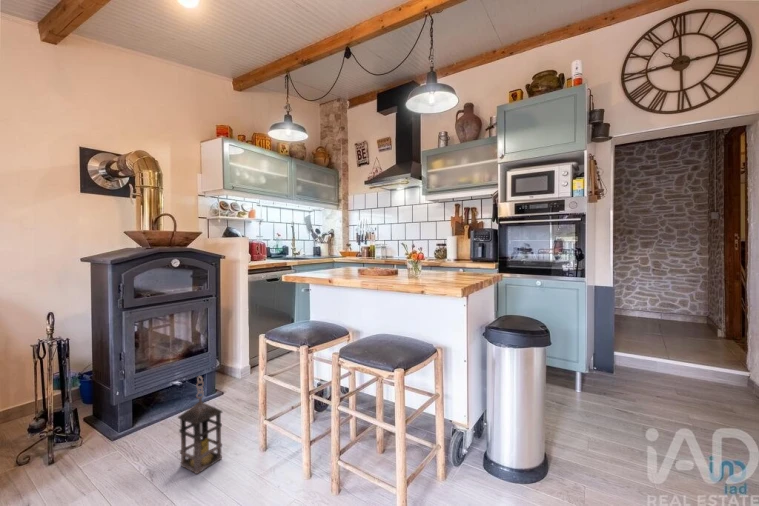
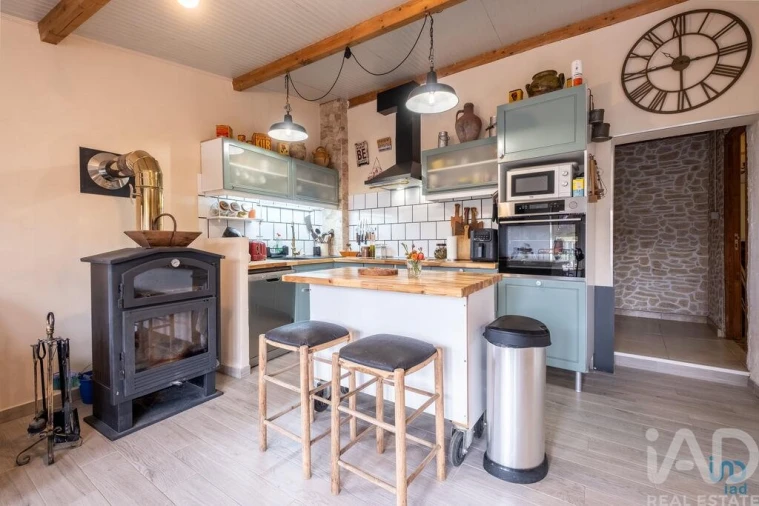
- lantern (200, 419)
